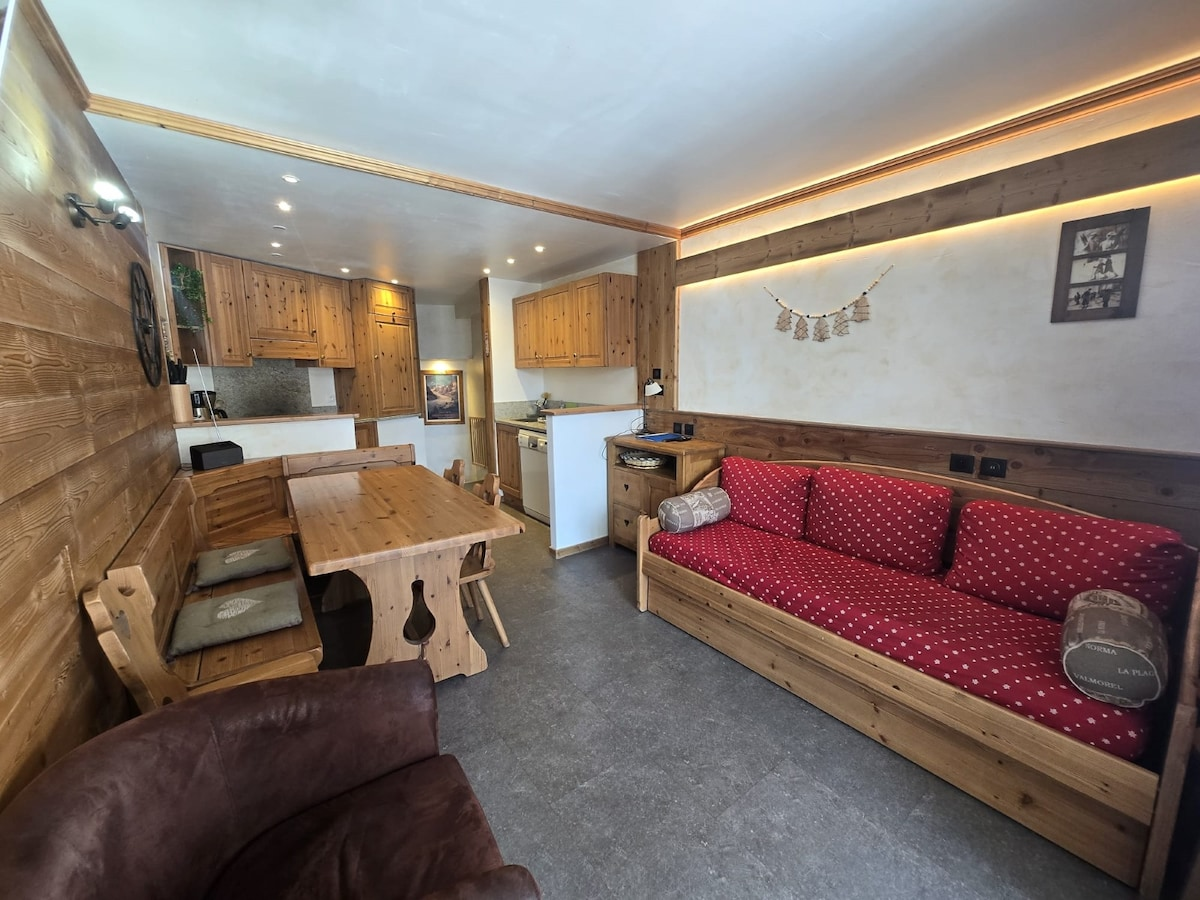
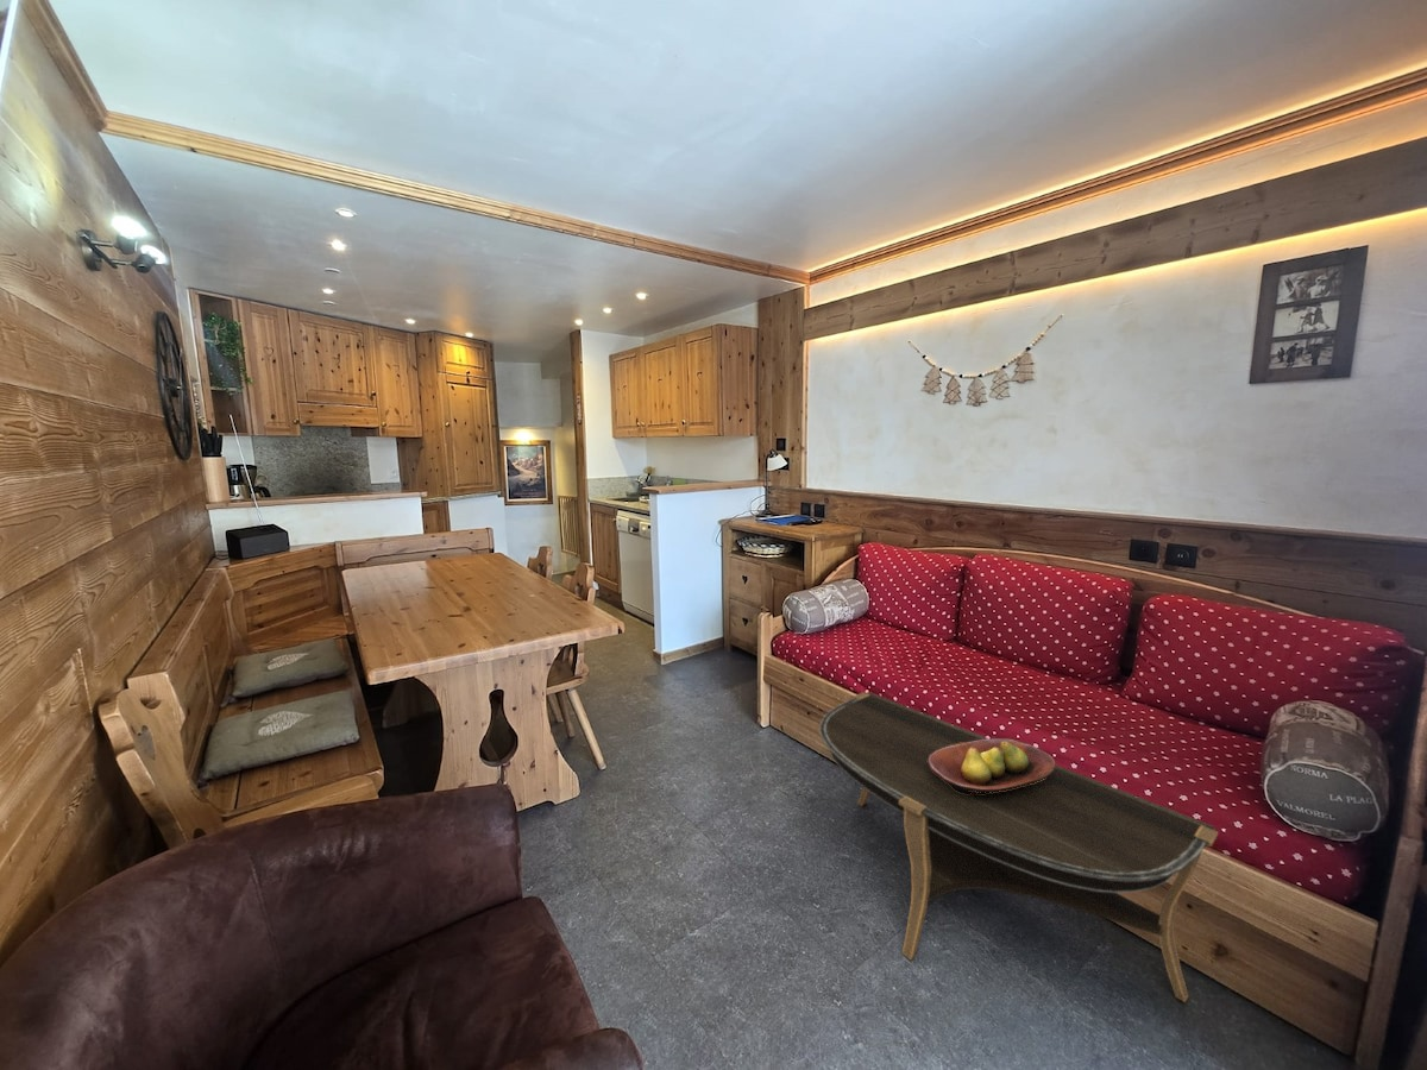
+ coffee table (956, 843)
+ fruit bowl (991, 762)
